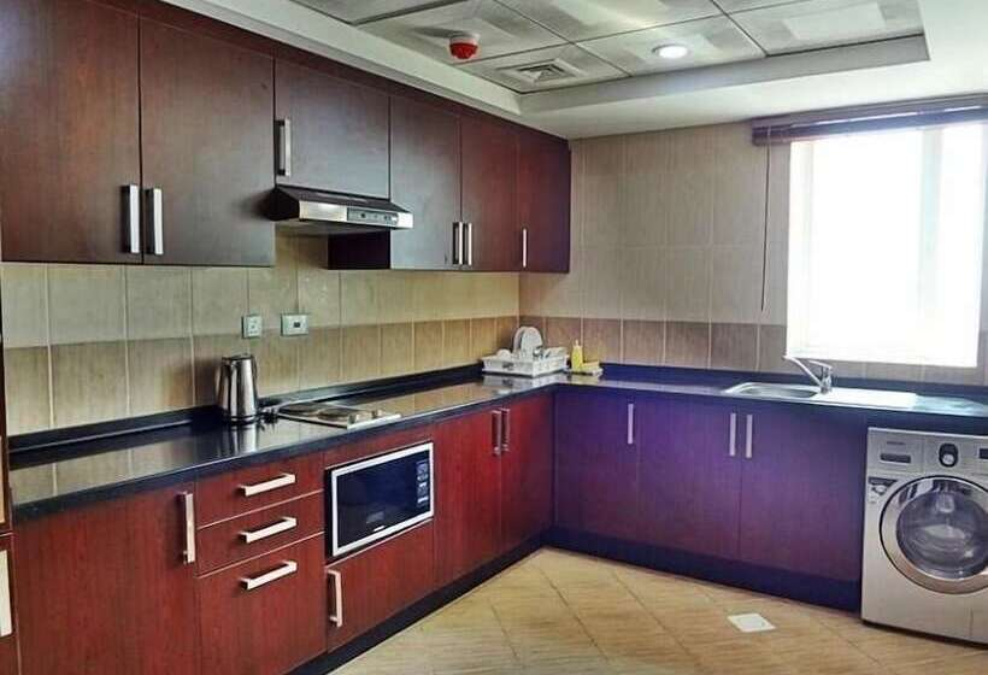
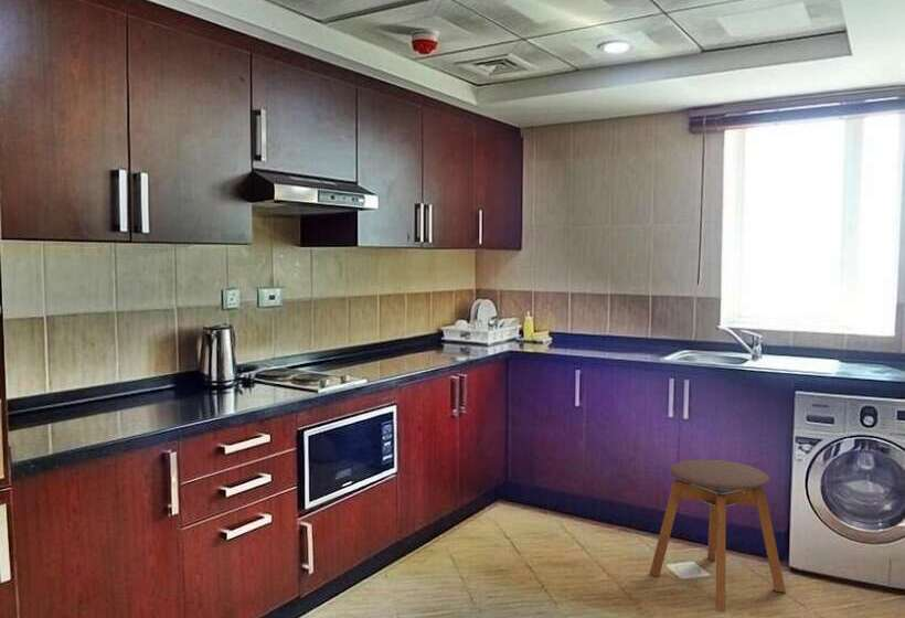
+ stool (716, 524)
